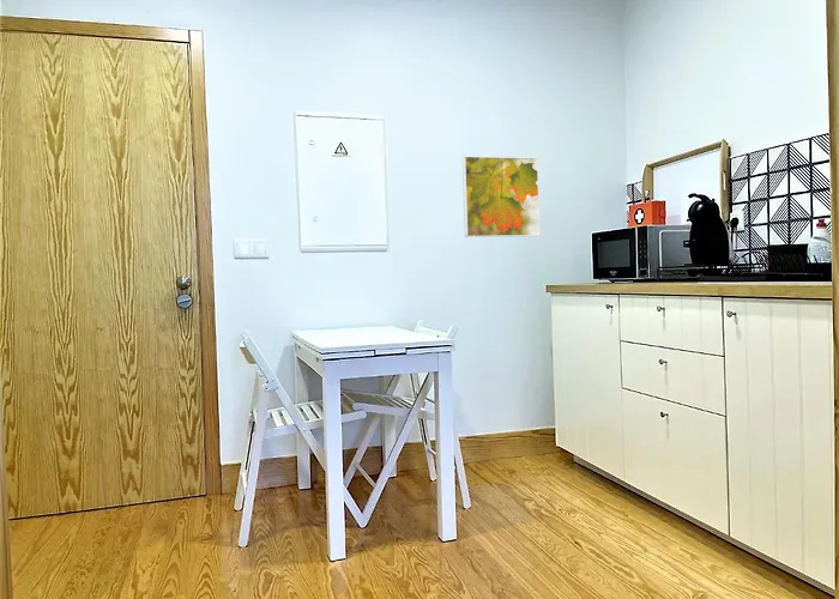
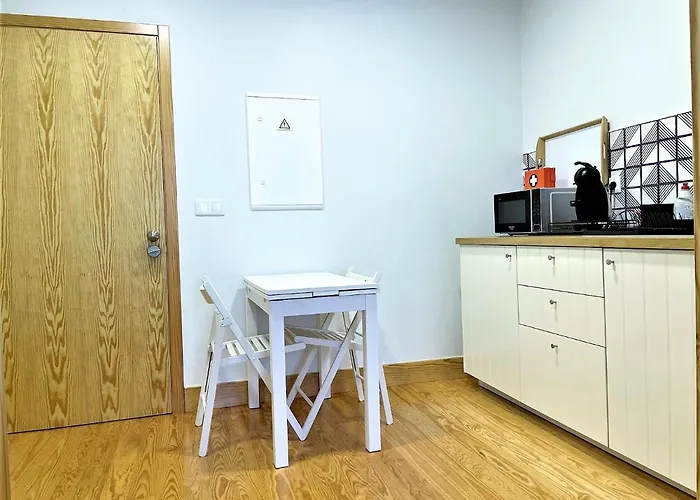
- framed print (501, 196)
